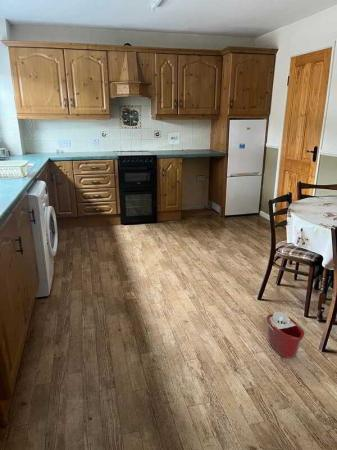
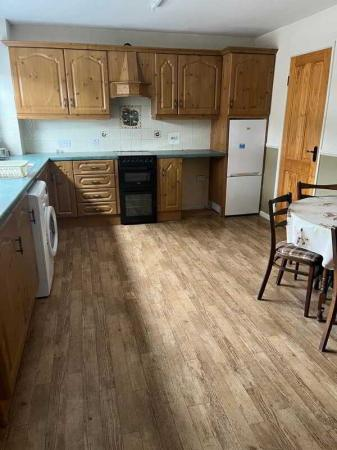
- bucket (284, 335)
